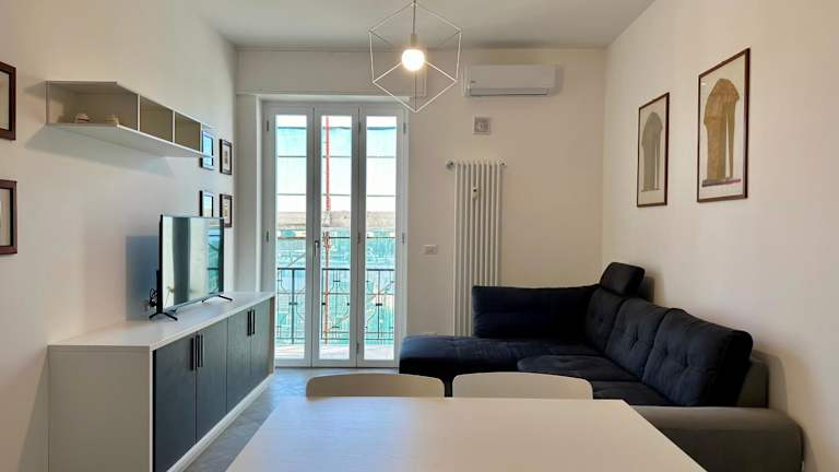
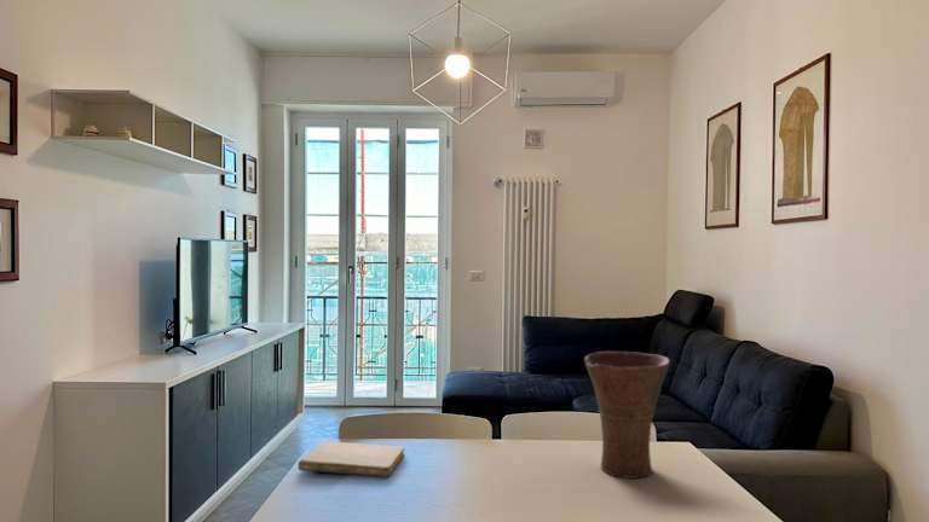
+ vase (625, 413)
+ notebook (353, 458)
